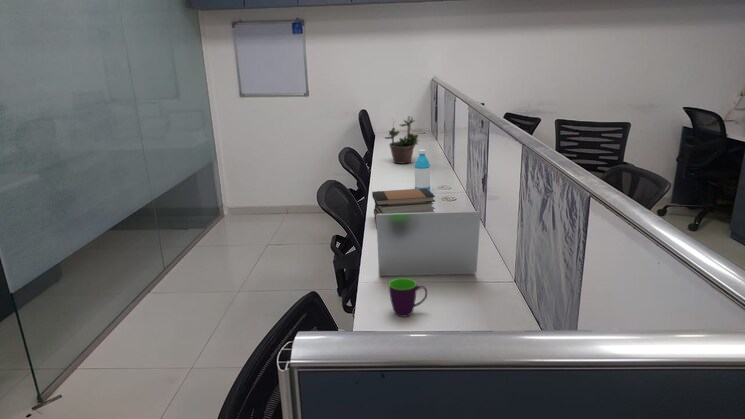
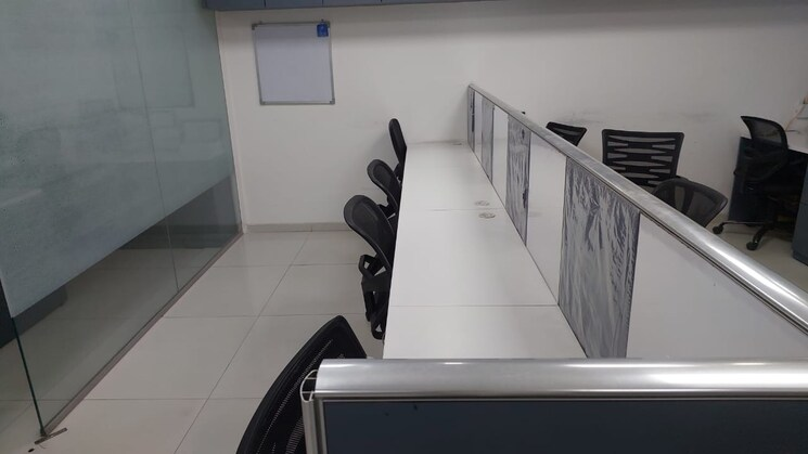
- water bottle (422, 171)
- book stack (403, 207)
- mug (408, 297)
- potted plant (403, 138)
- laptop (425, 234)
